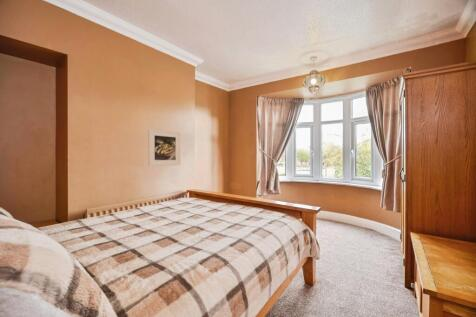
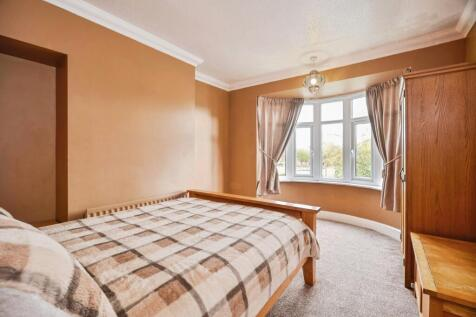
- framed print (165, 148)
